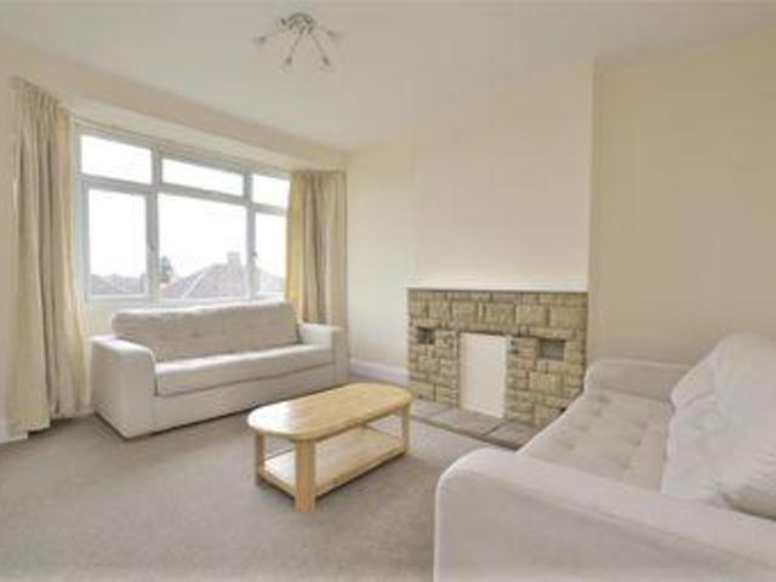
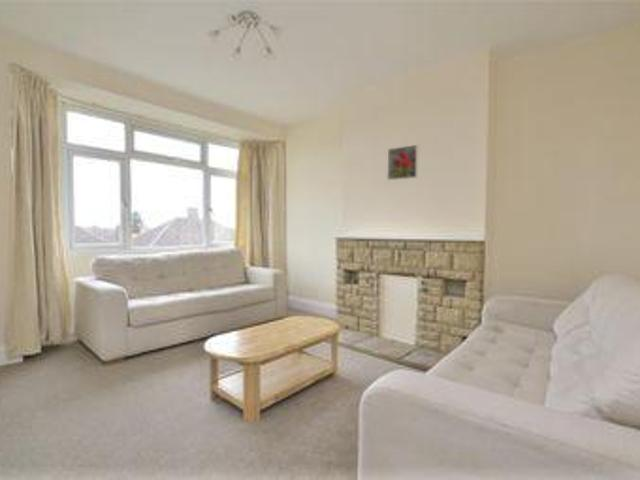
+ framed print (402, 162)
